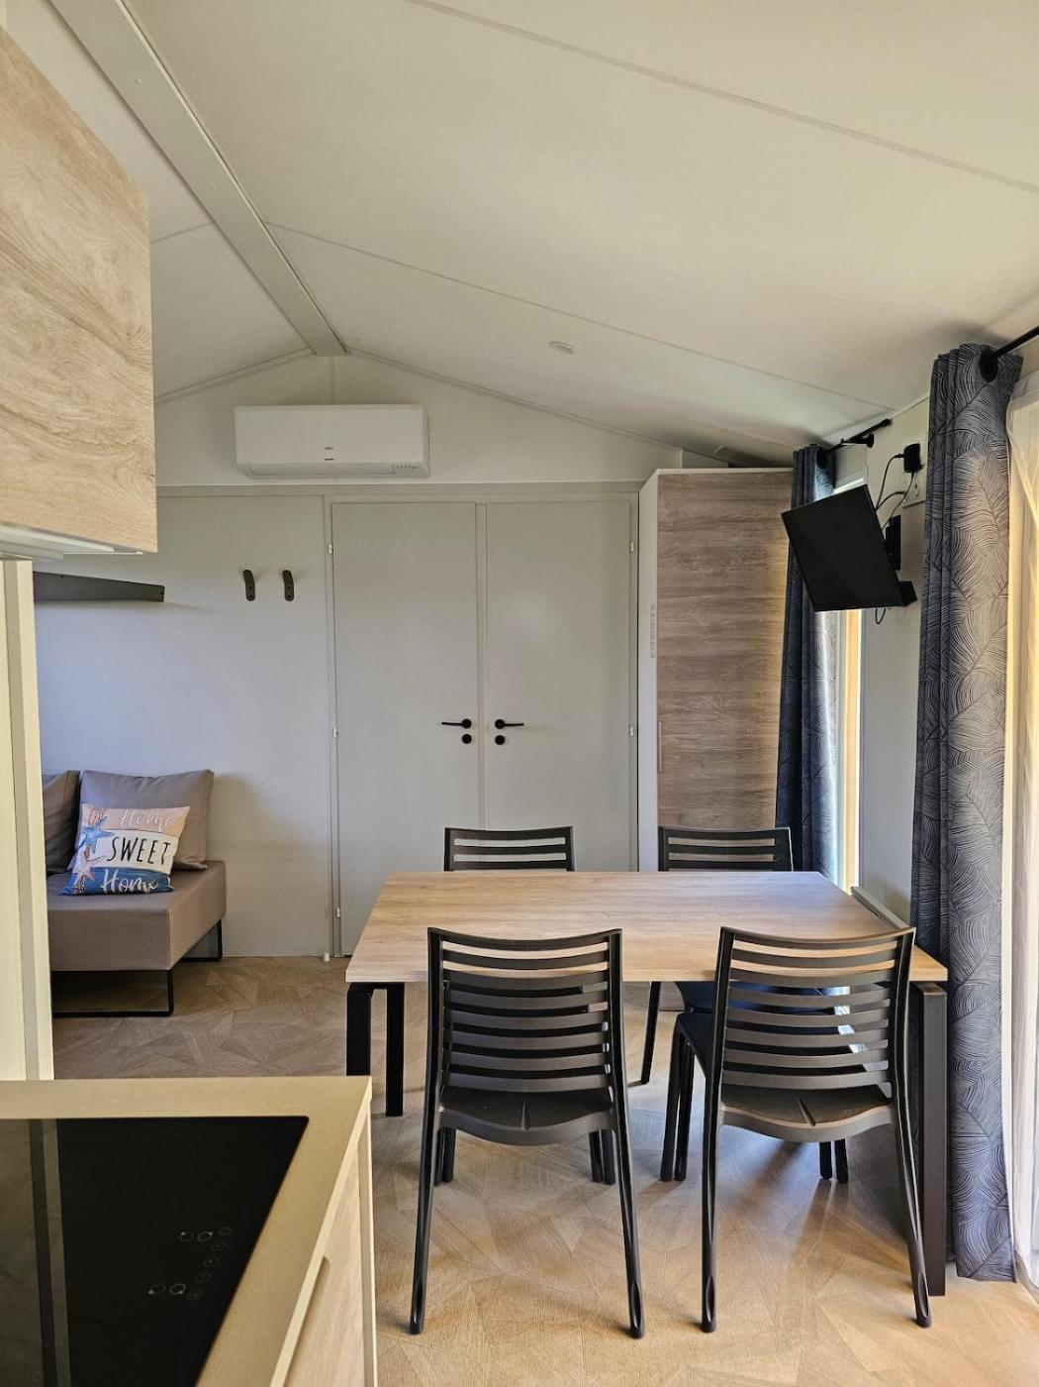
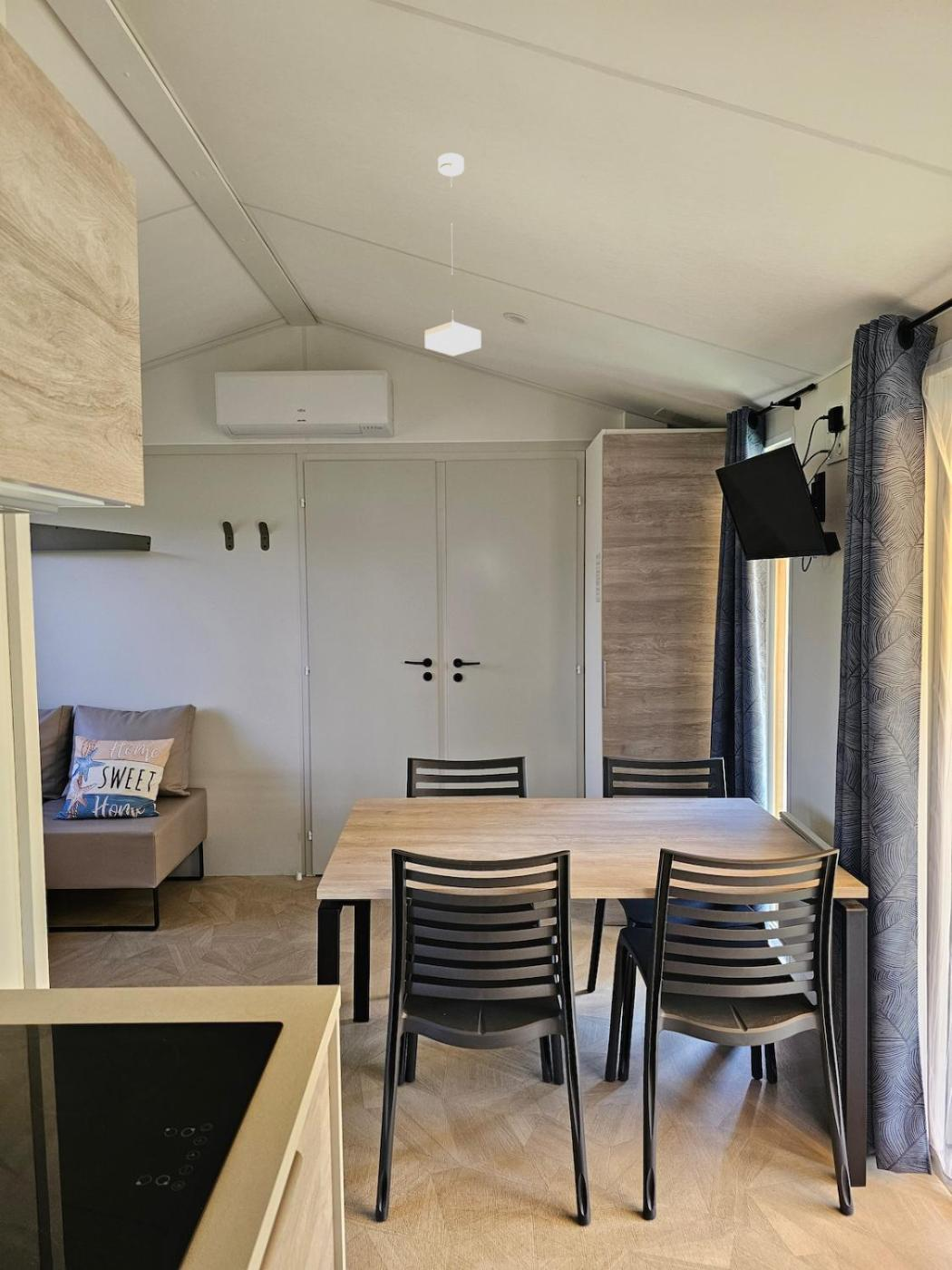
+ pendant lamp (452, 254)
